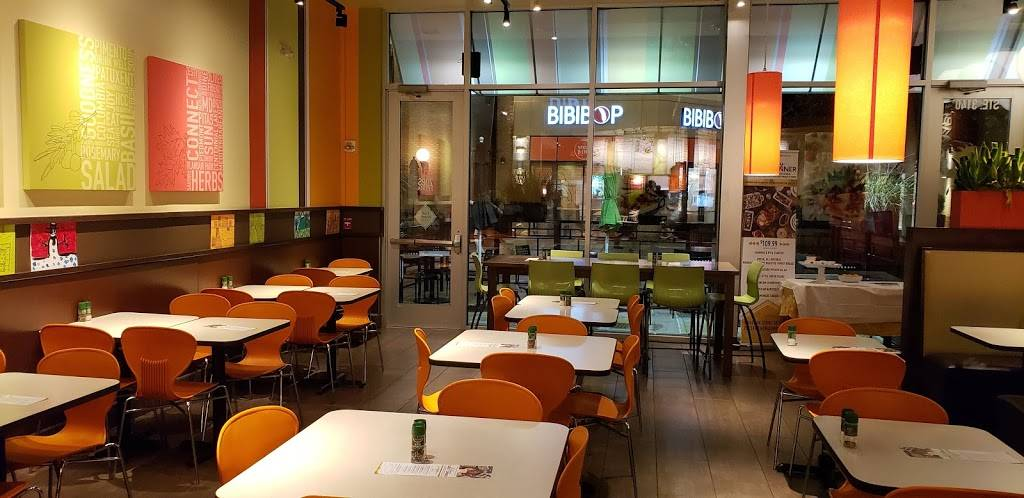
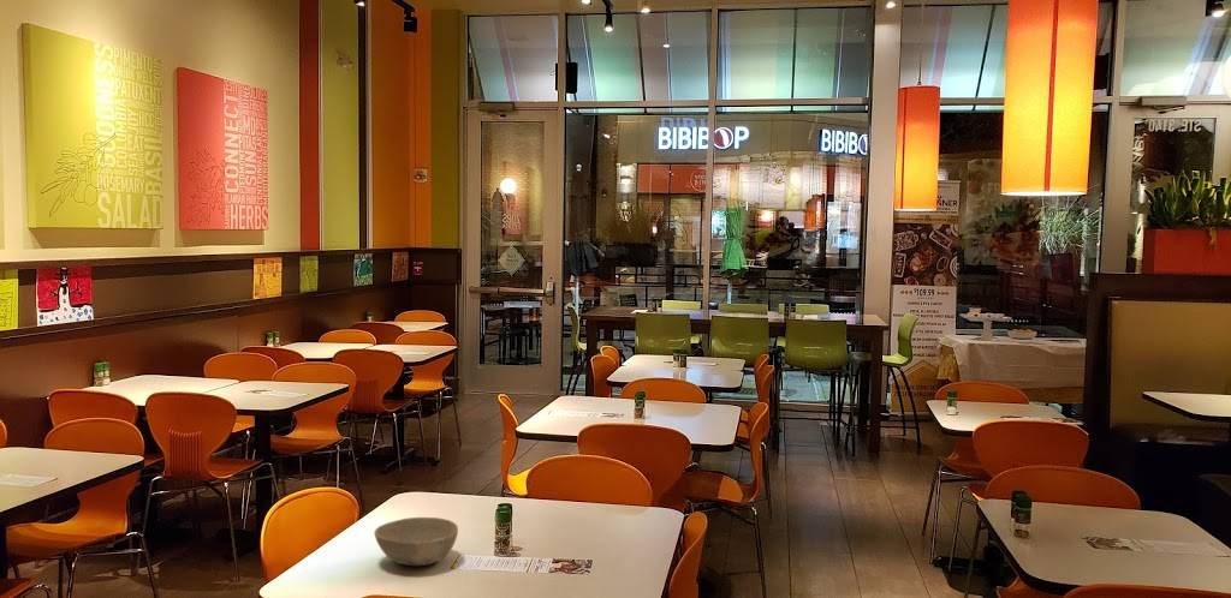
+ bowl (416, 544)
